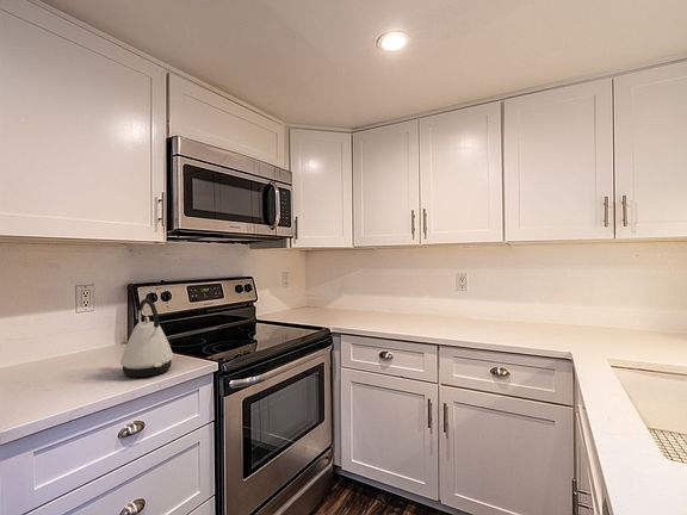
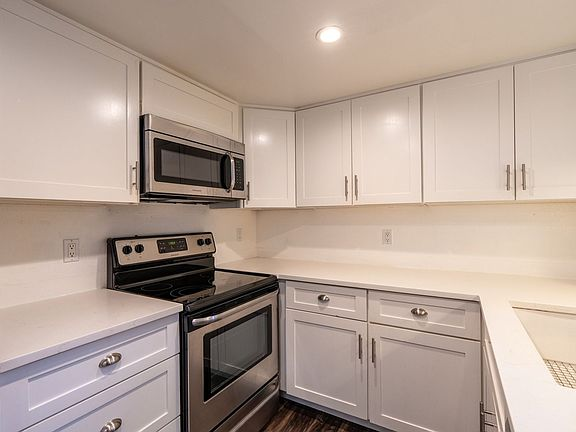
- kettle (147, 335)
